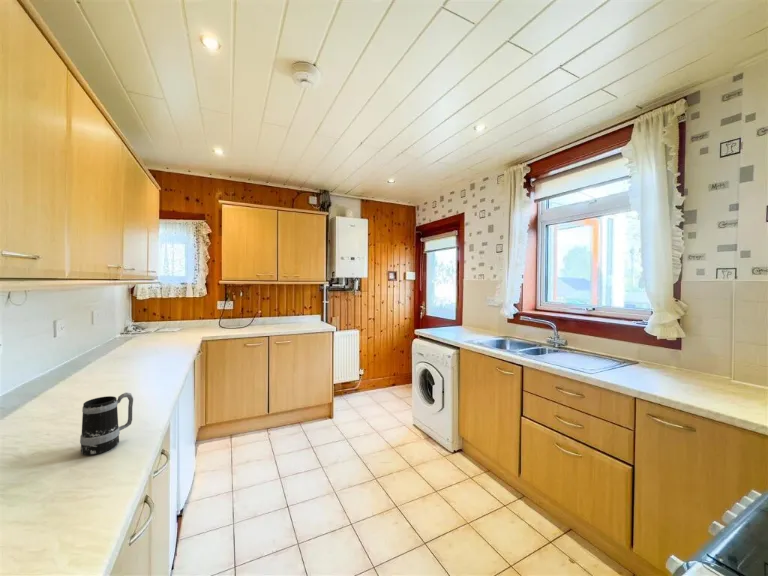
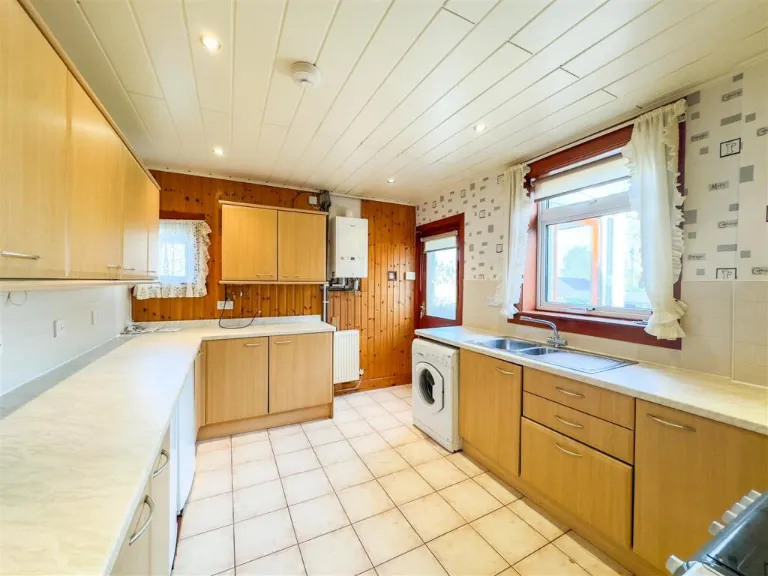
- mug (108, 421)
